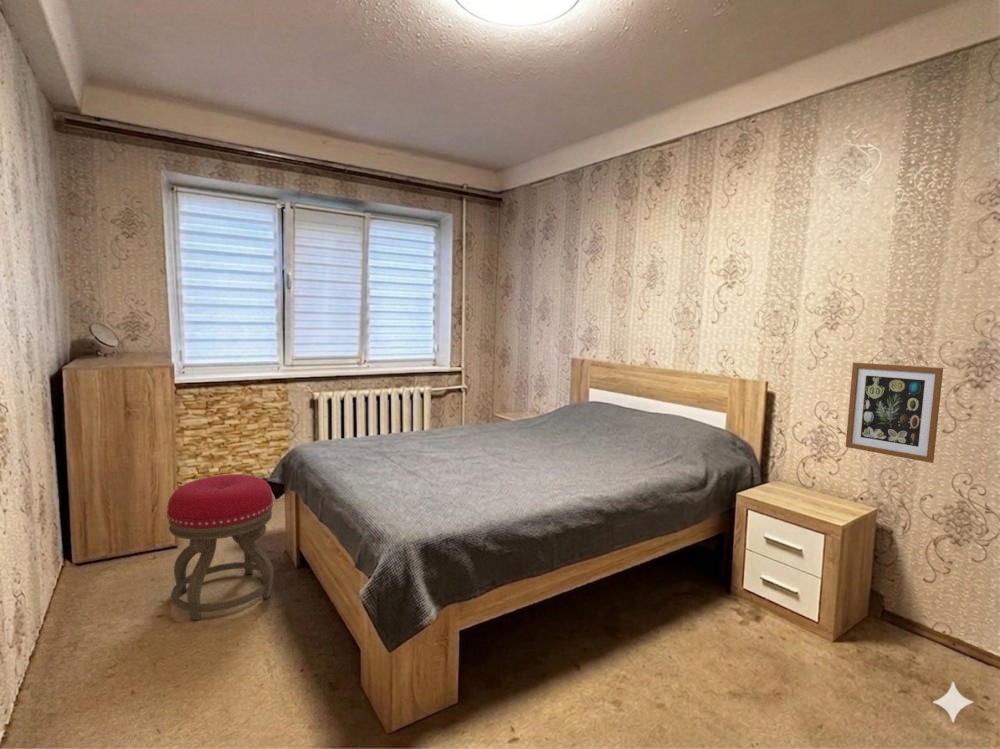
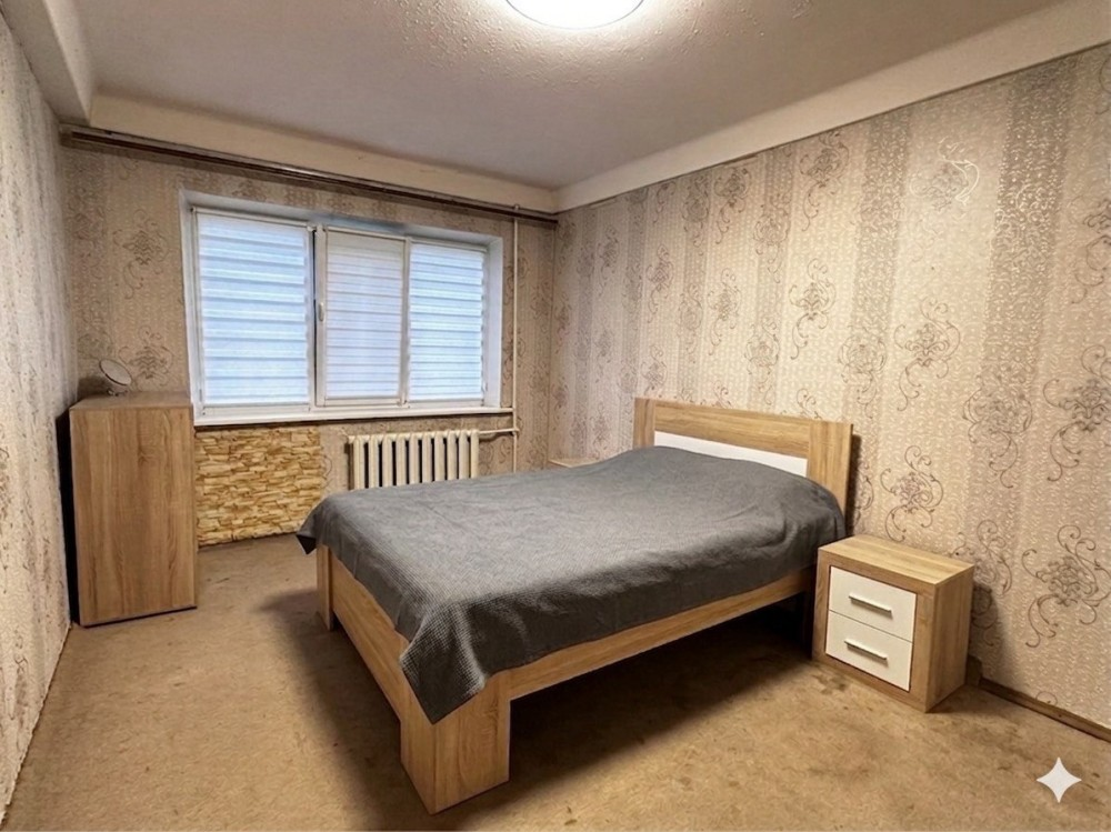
- wall art (891, 410)
- stool (223, 537)
